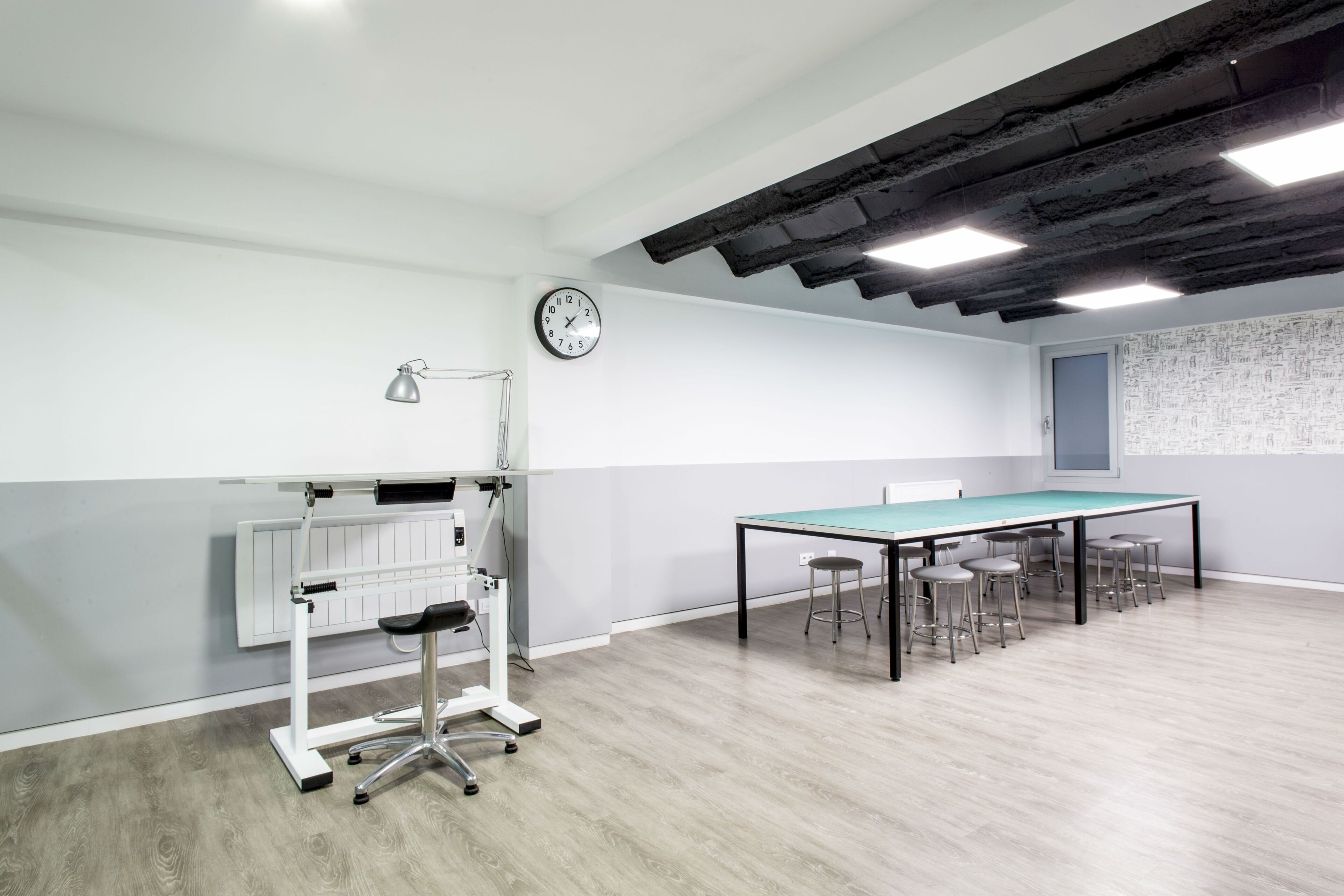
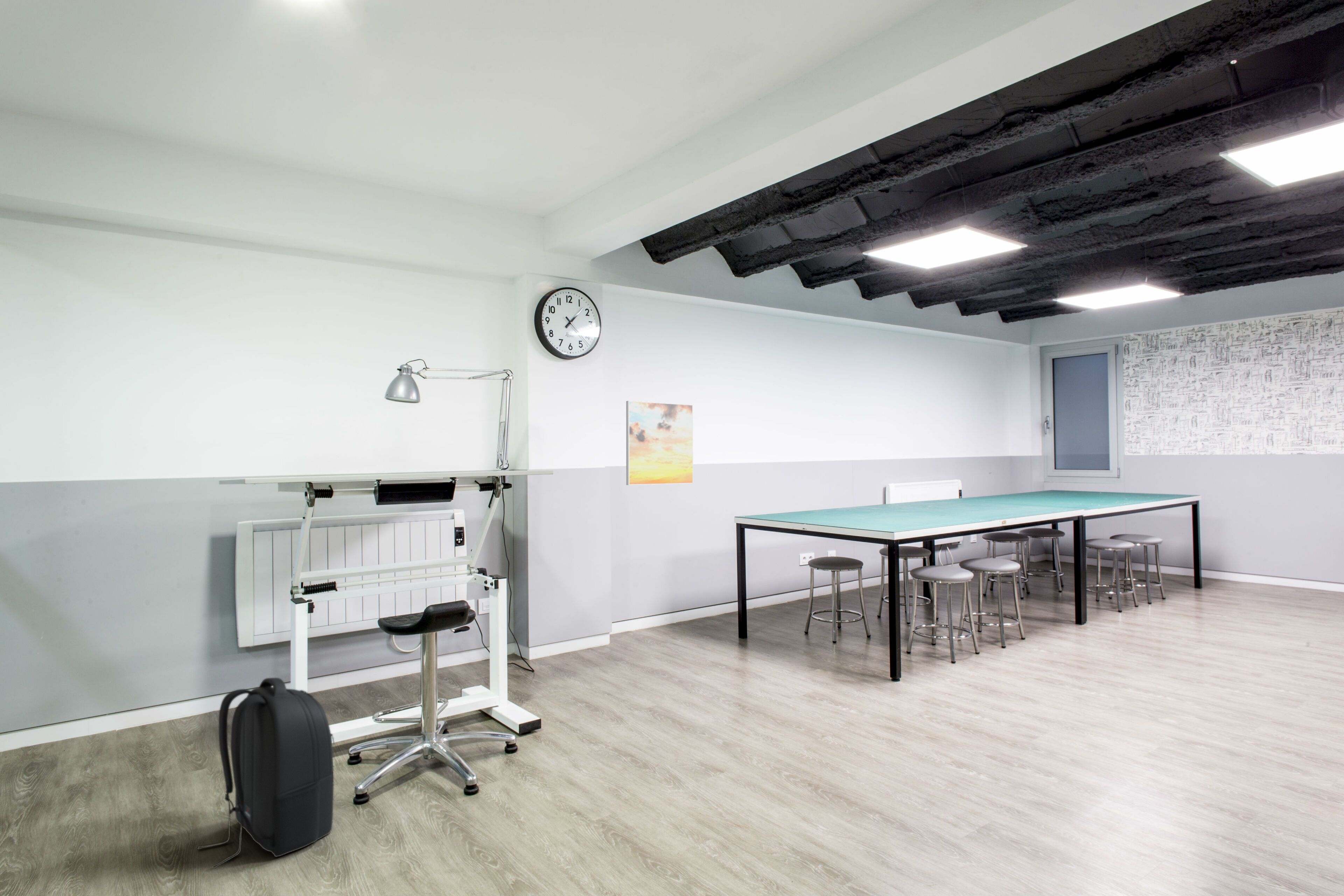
+ backpack (267, 758)
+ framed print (660, 443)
